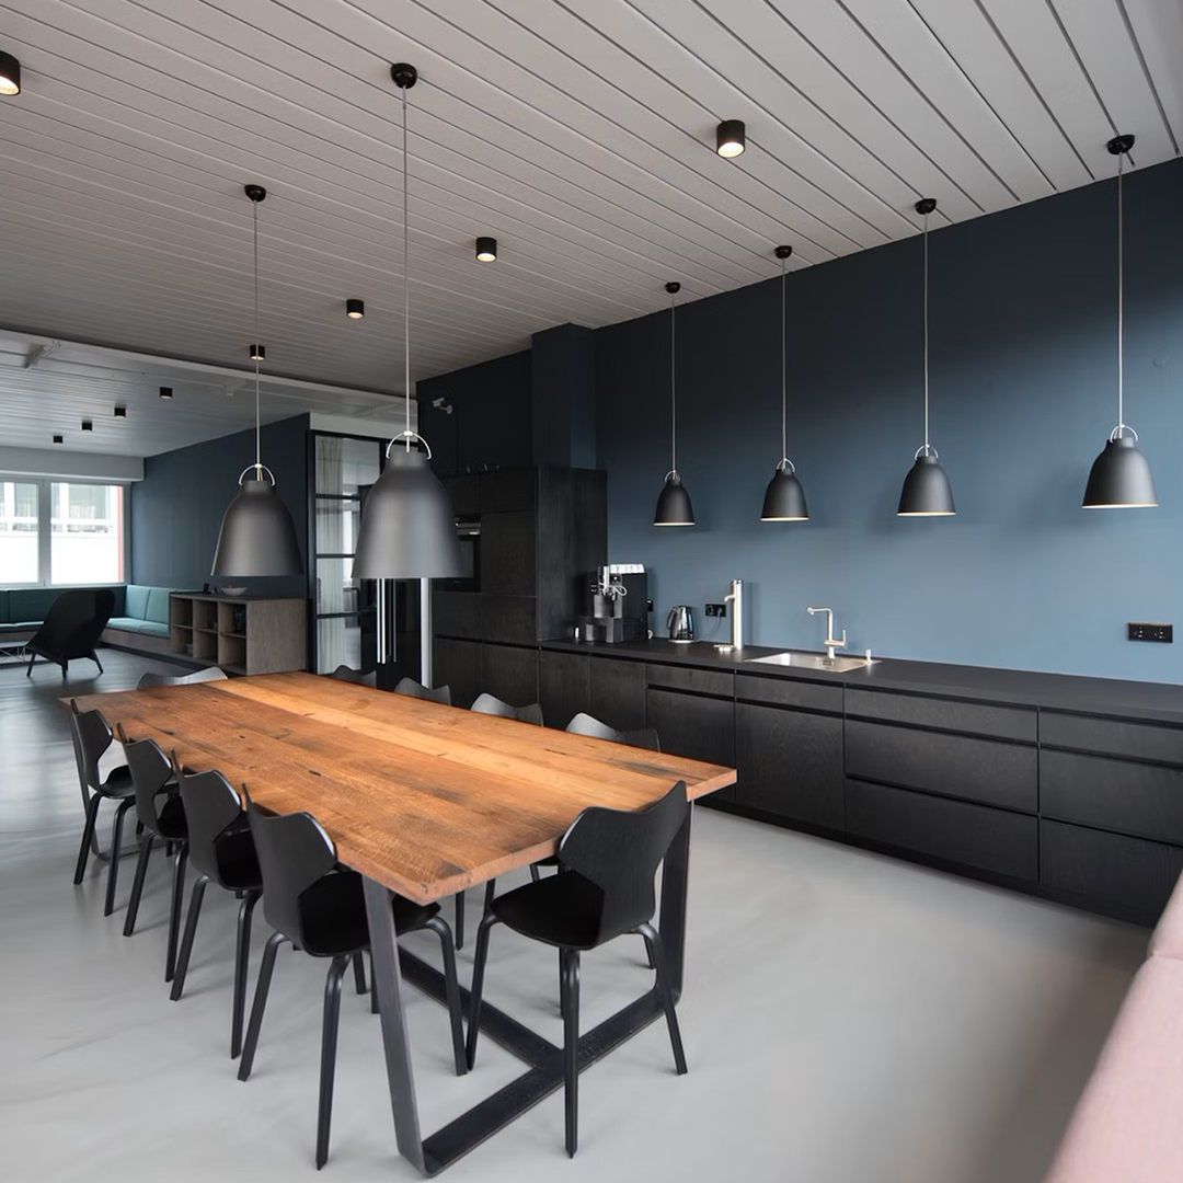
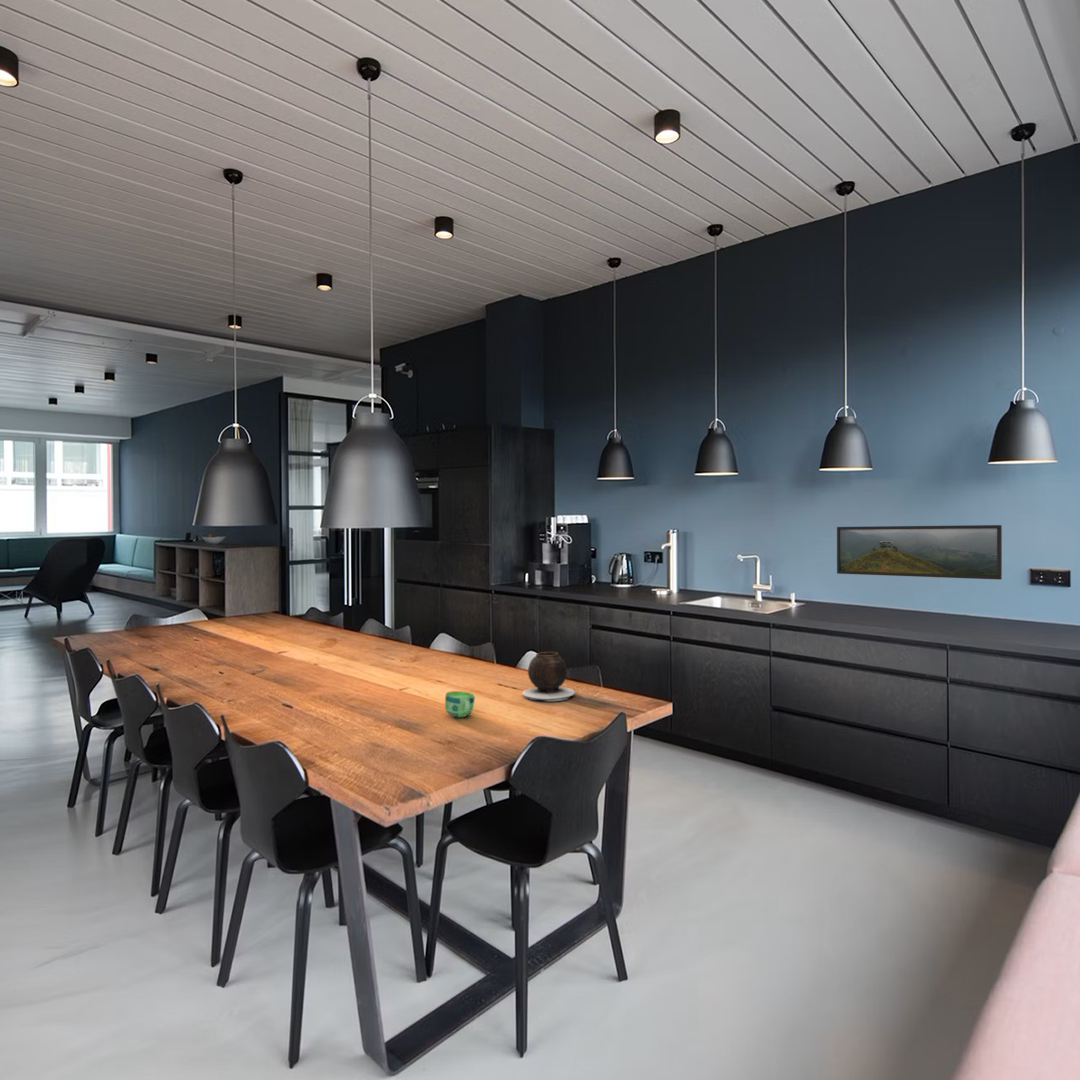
+ cup (462, 705)
+ vase (548, 674)
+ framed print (913, 551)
